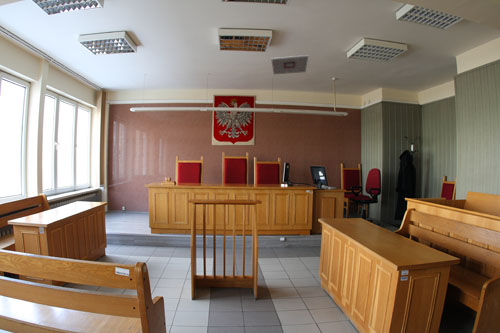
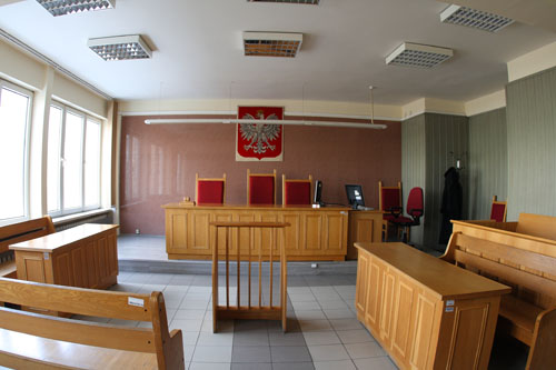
- ceiling vent (289, 65)
